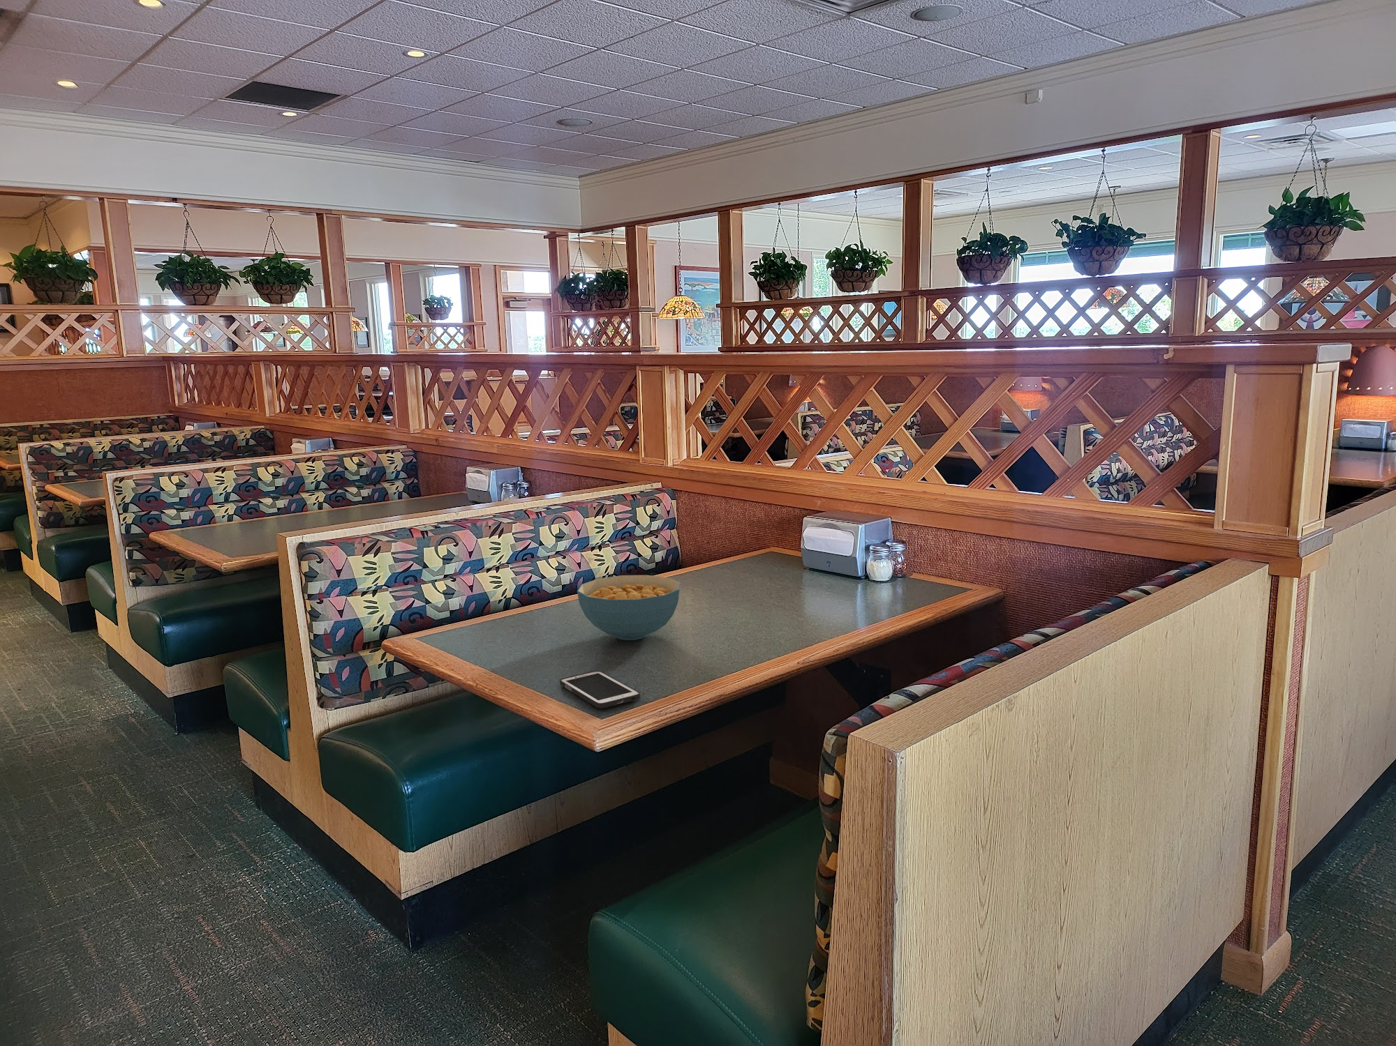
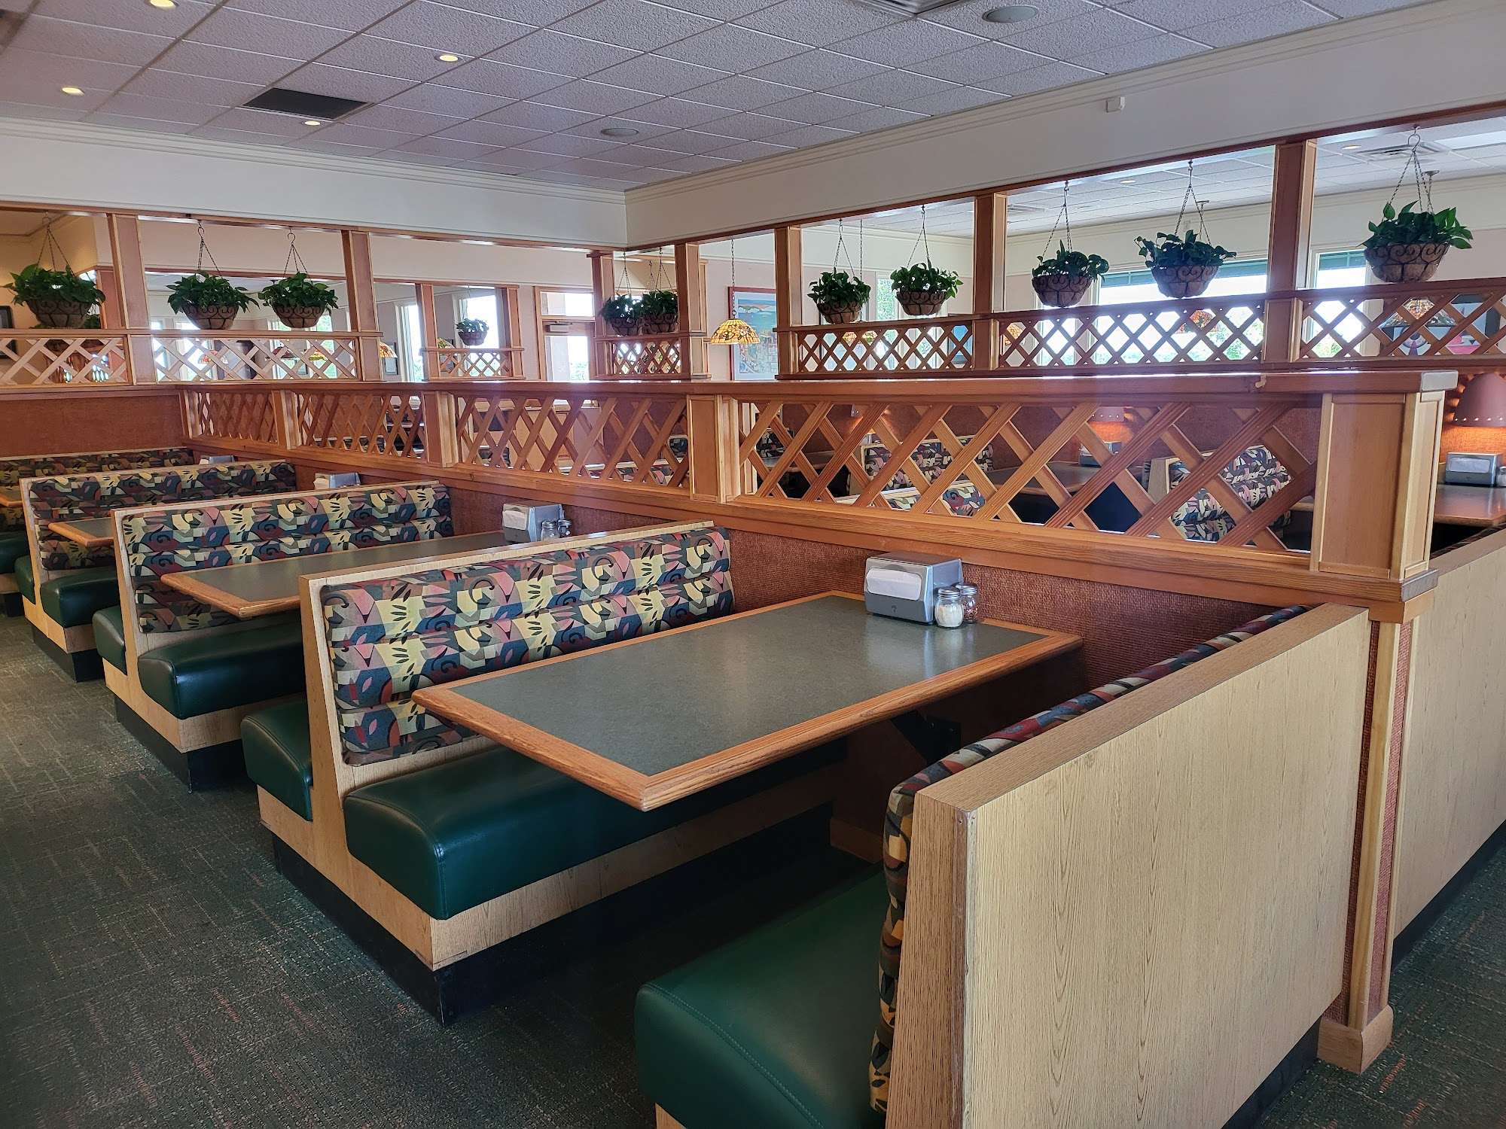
- cereal bowl (630, 611)
- cell phone (599, 688)
